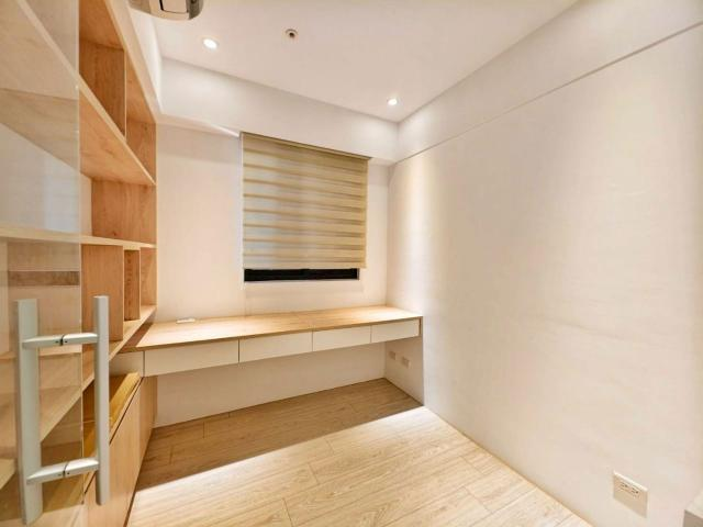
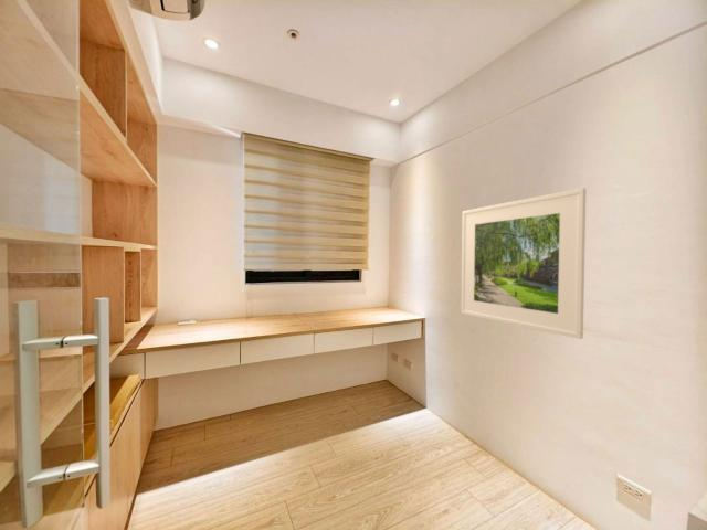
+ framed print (510, 263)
